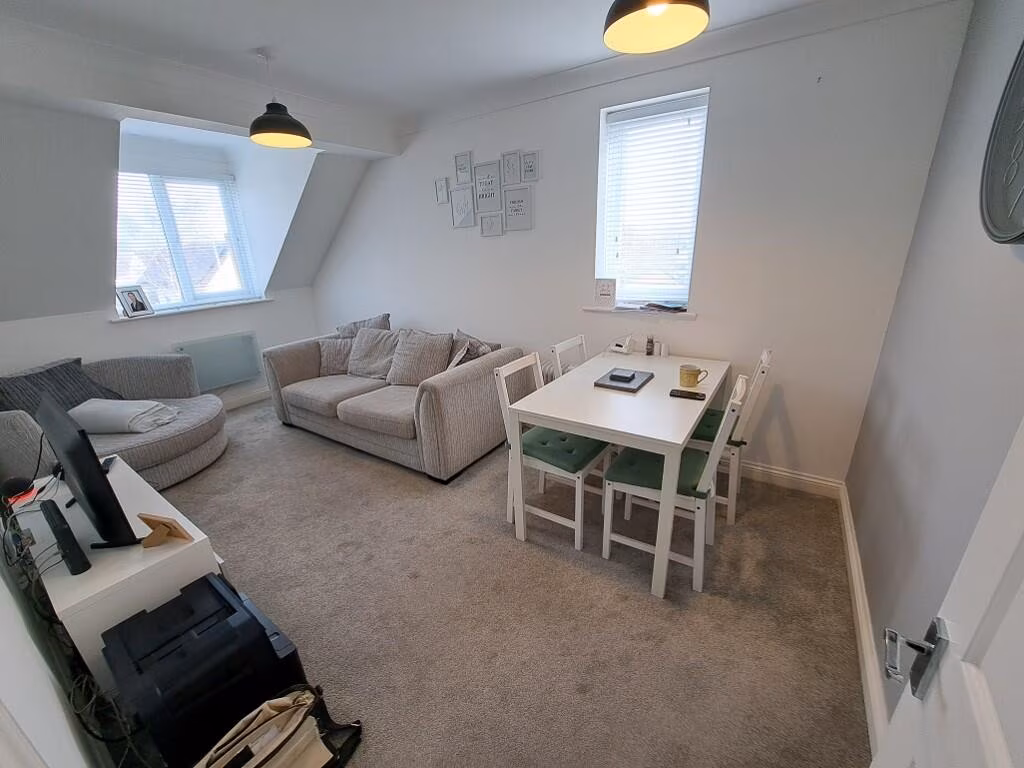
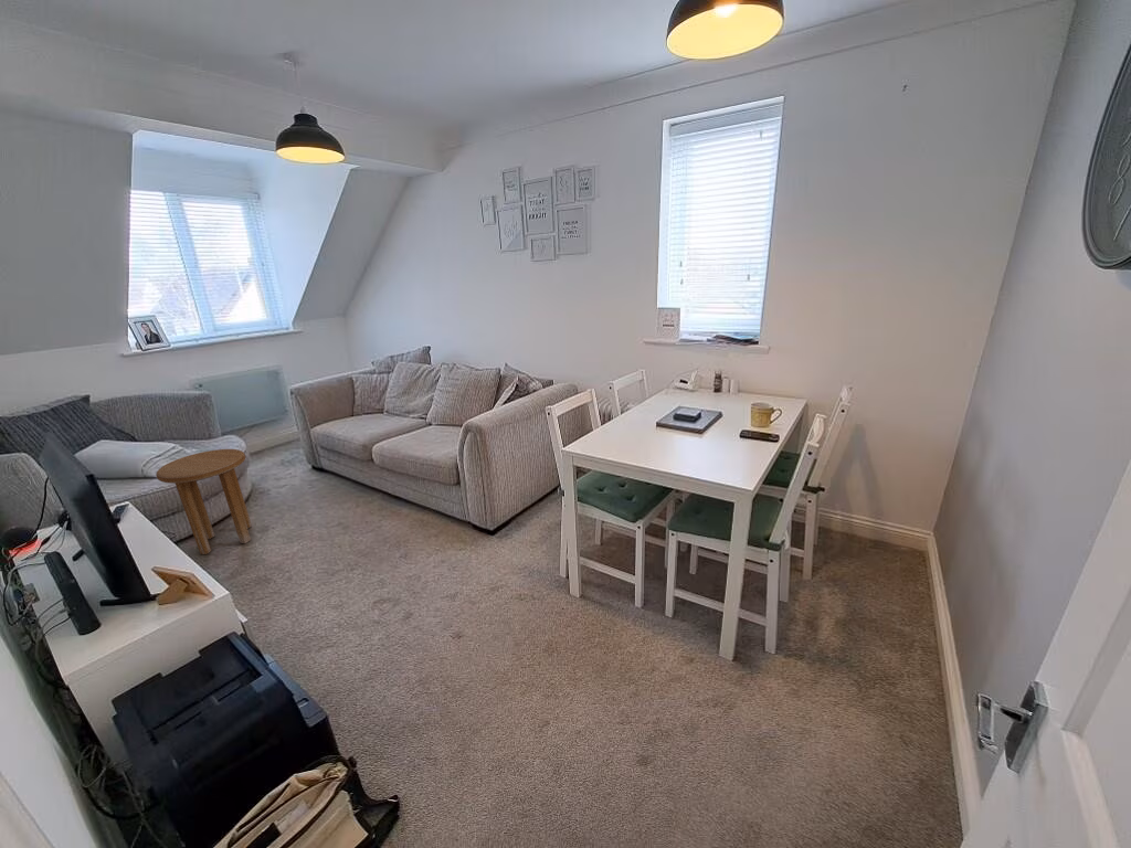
+ side table (203, 504)
